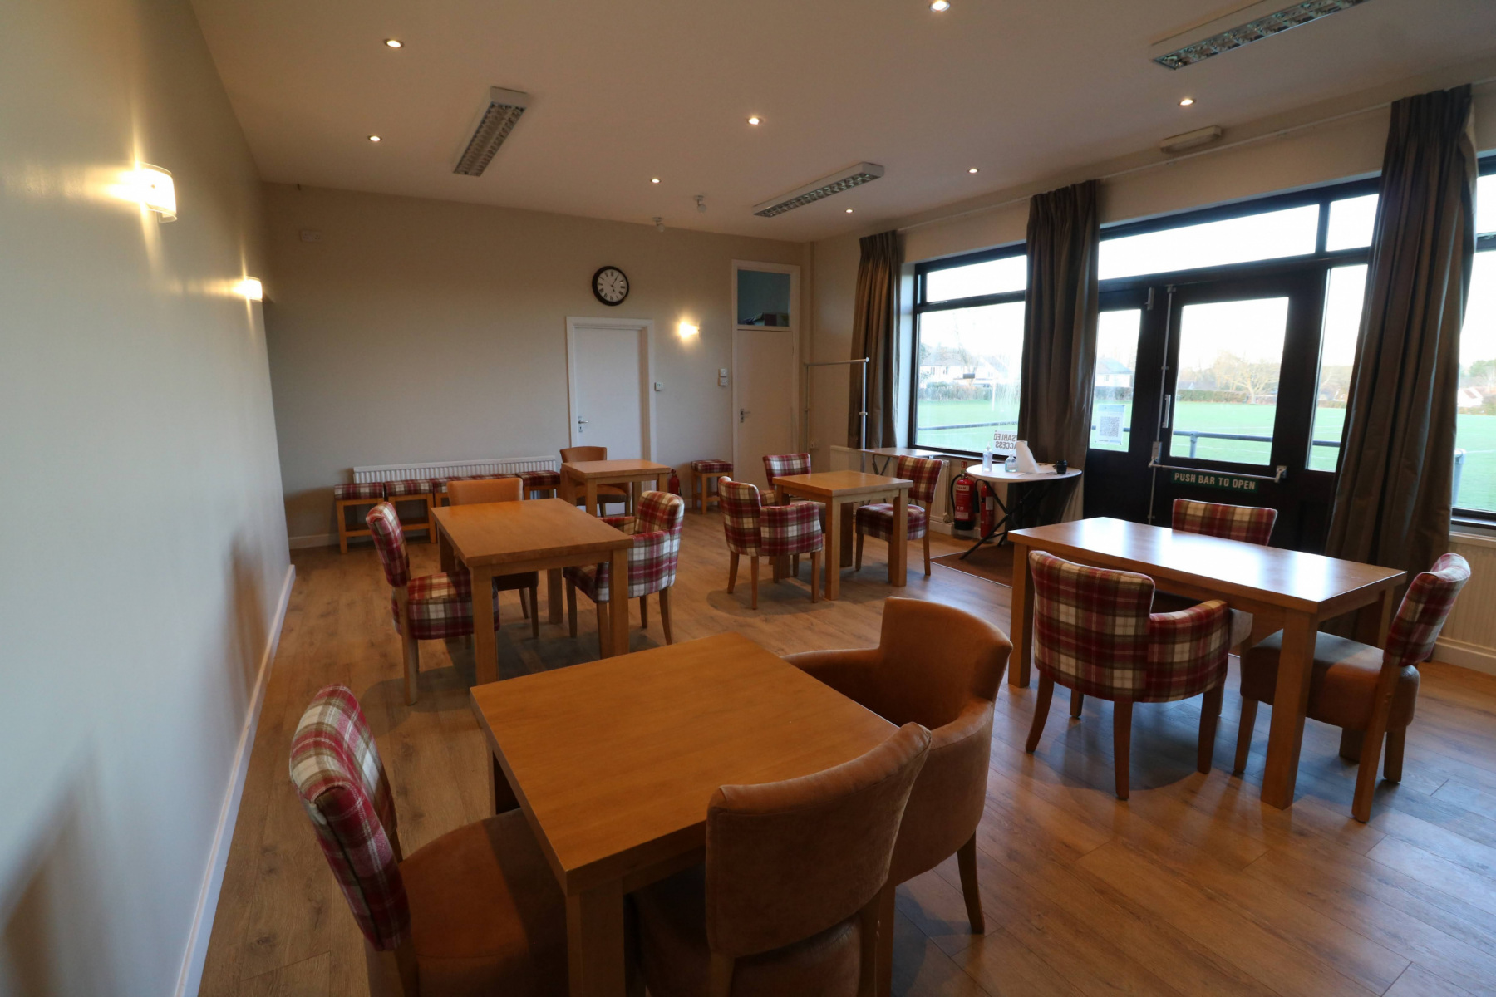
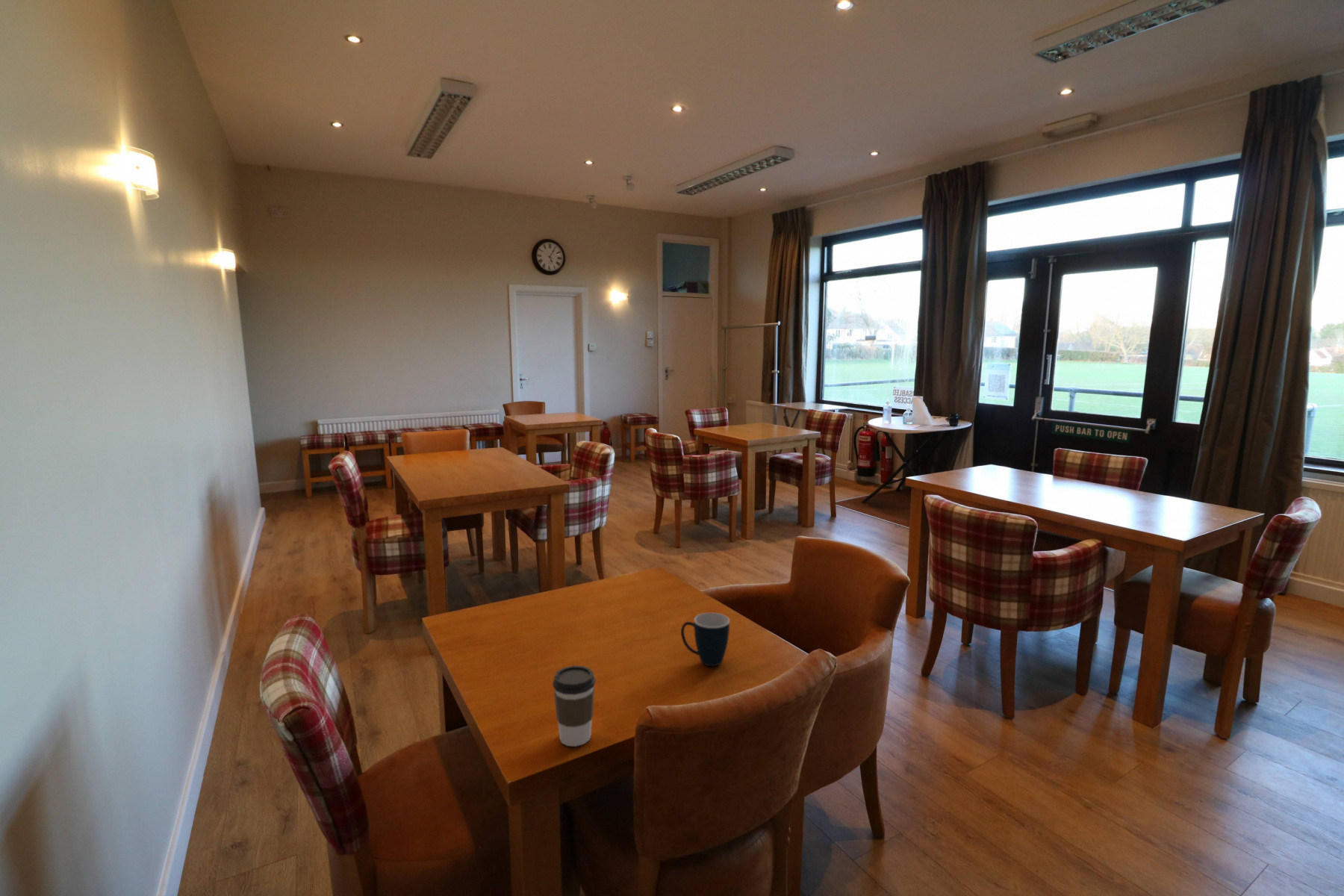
+ coffee cup (574, 706)
+ mug (704, 640)
